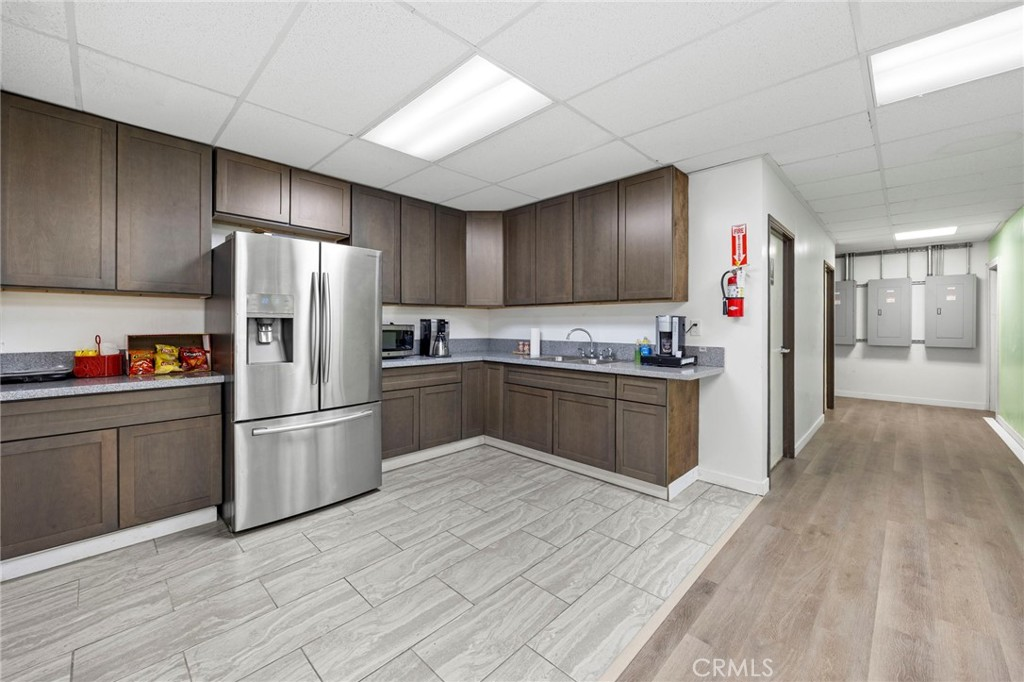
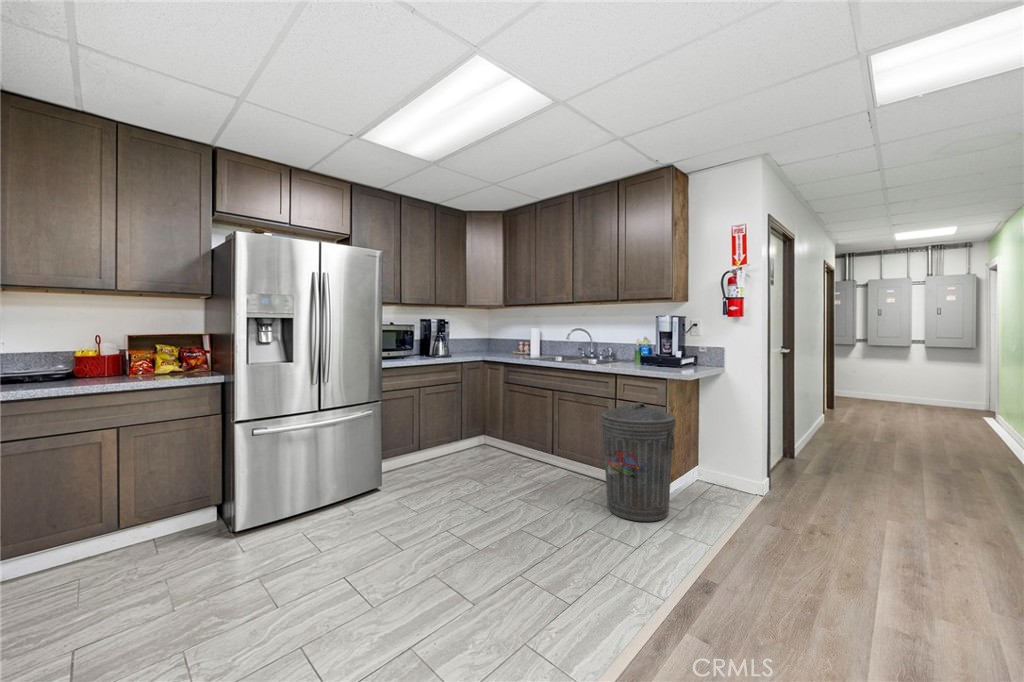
+ trash can (637, 456)
